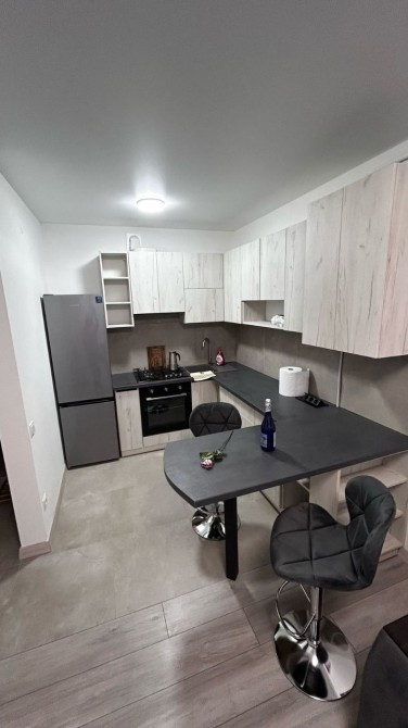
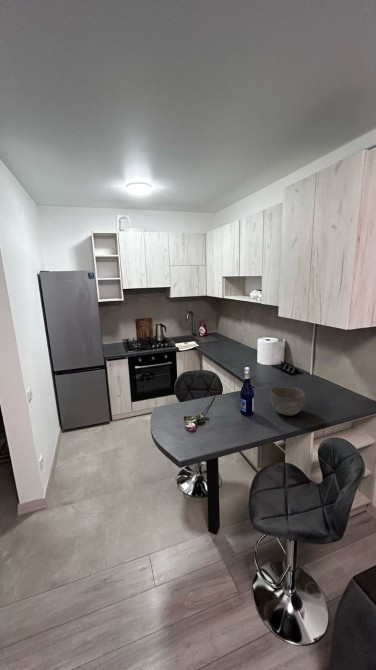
+ bowl (287, 402)
